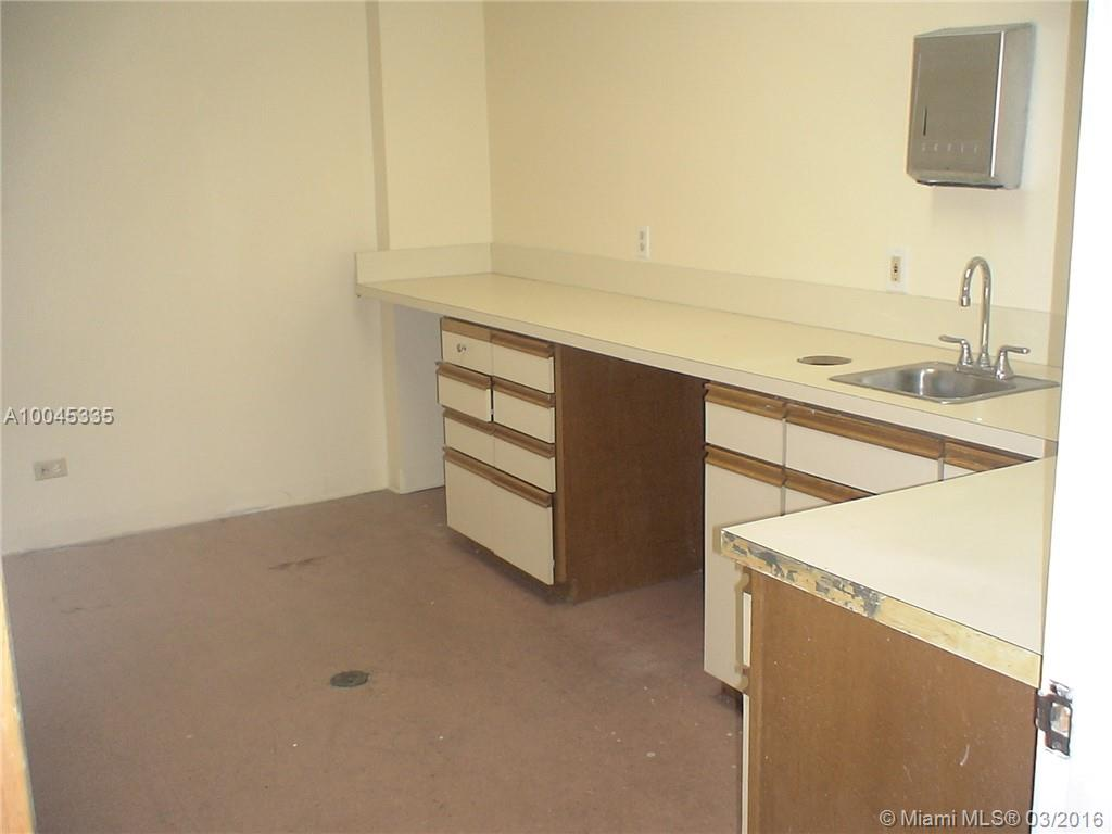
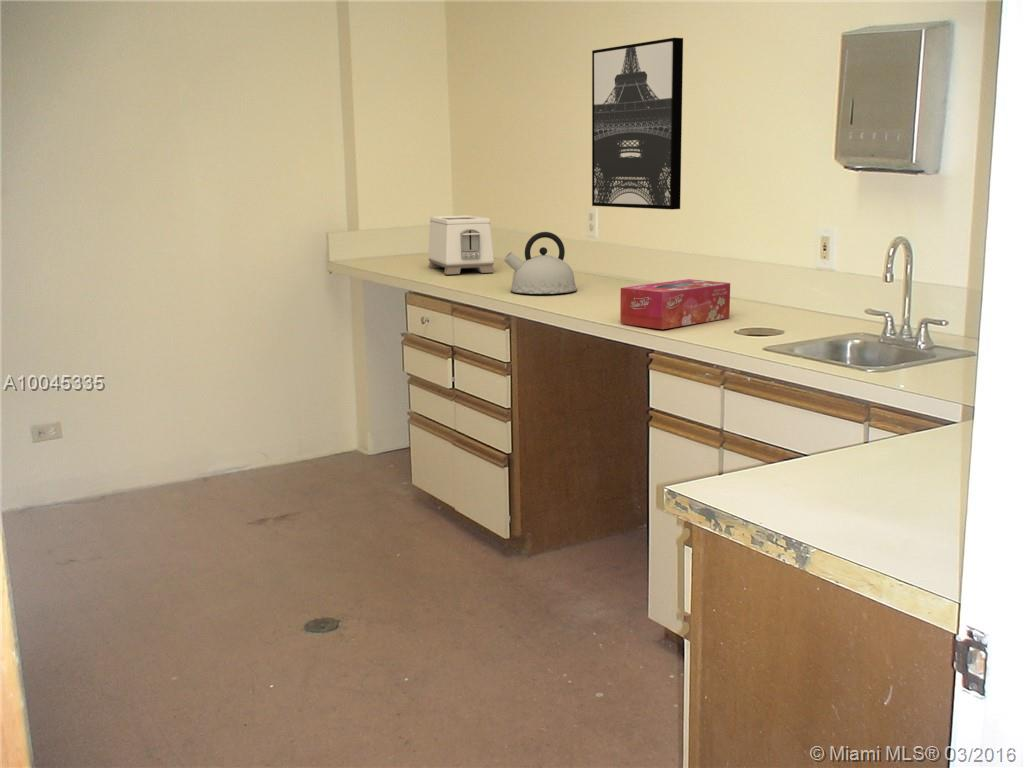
+ tissue box (675, 303)
+ toaster (460, 244)
+ wall art (634, 127)
+ kettle (540, 261)
